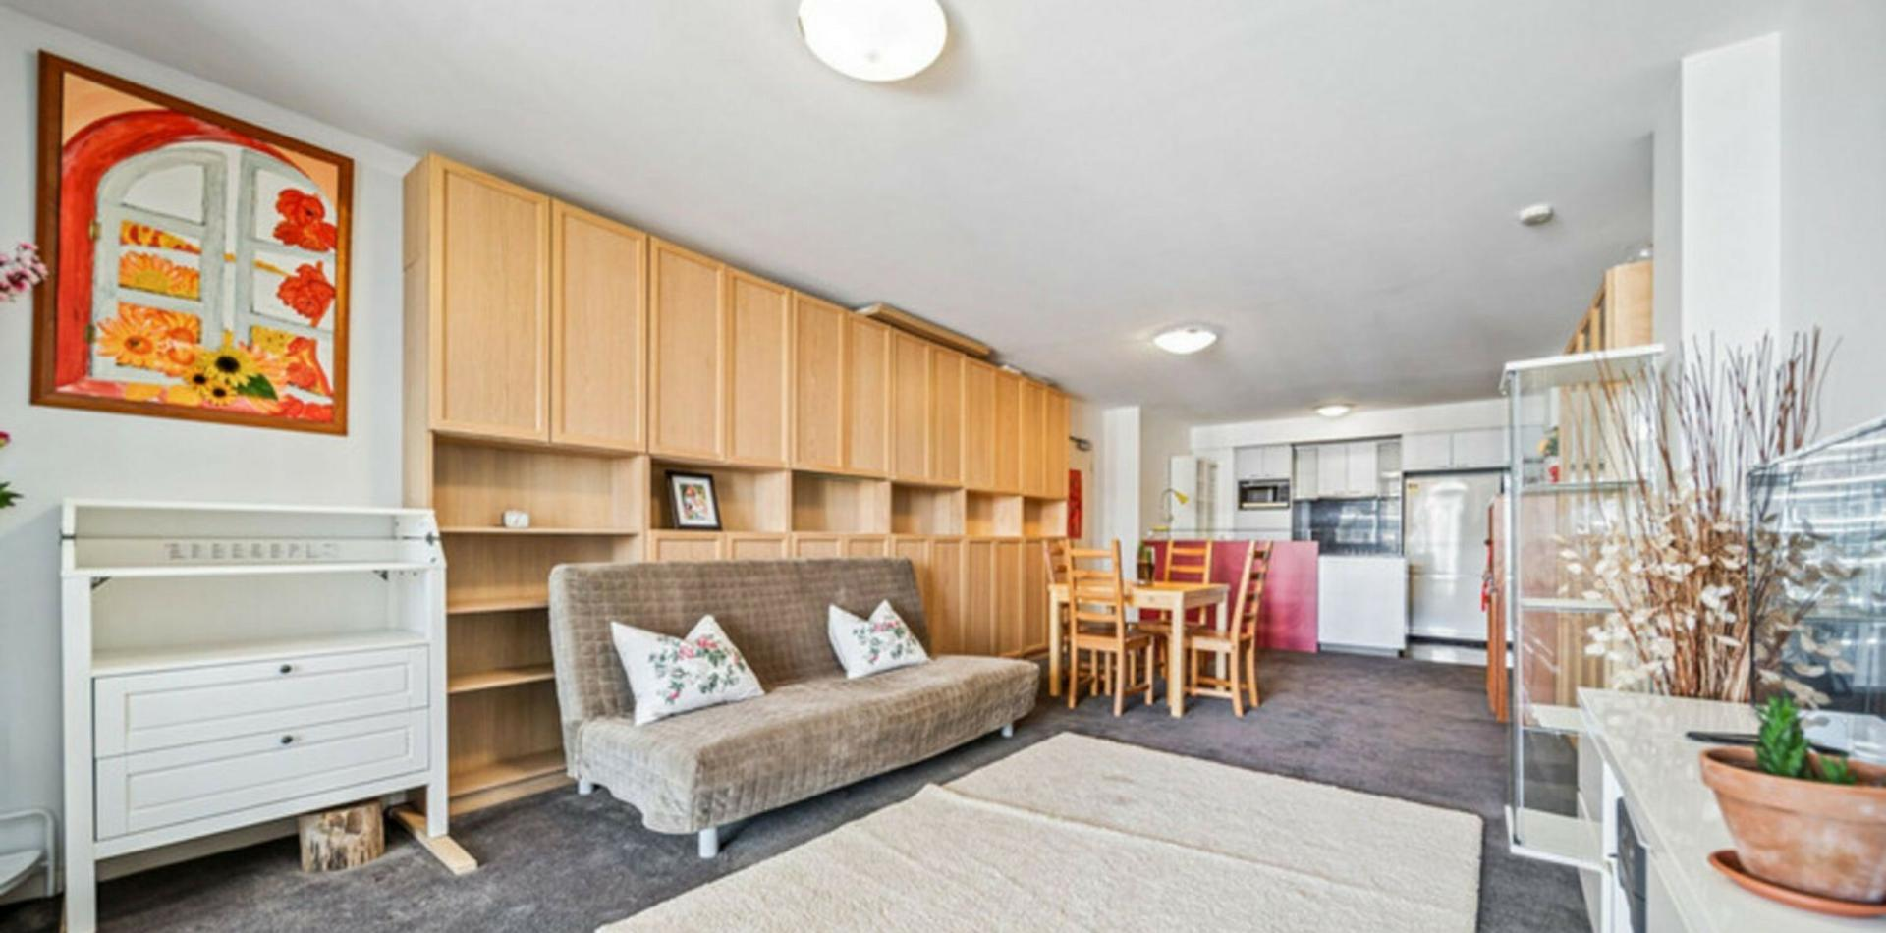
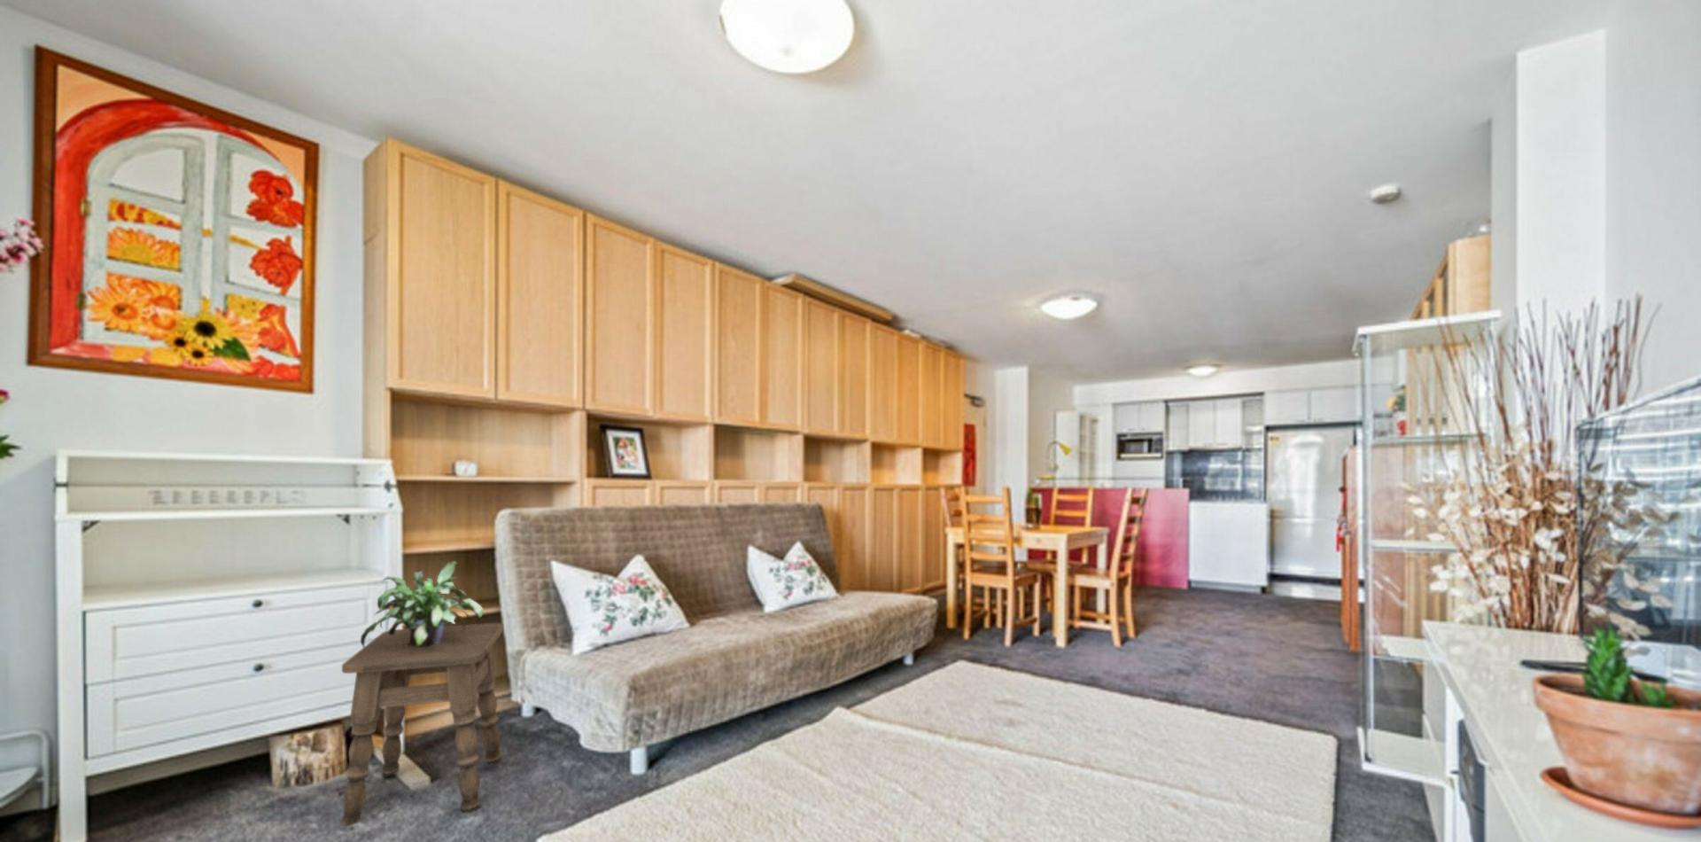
+ side table (430, 703)
+ potted plant (432, 603)
